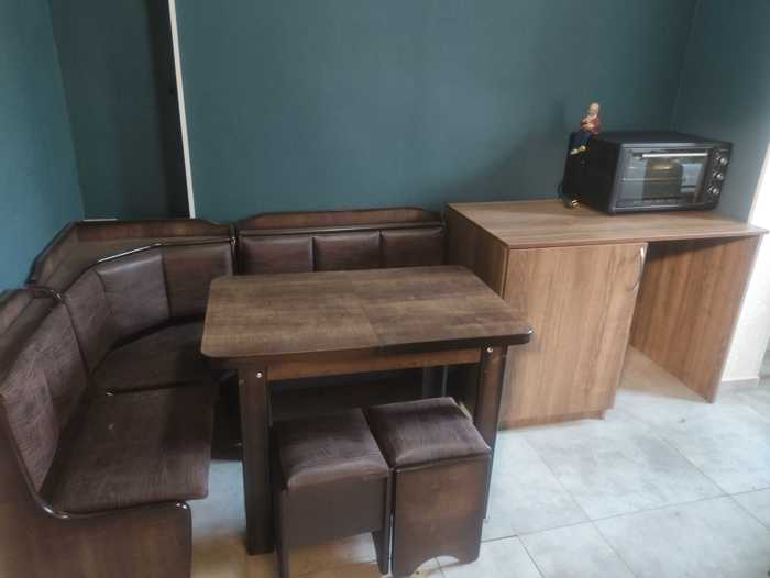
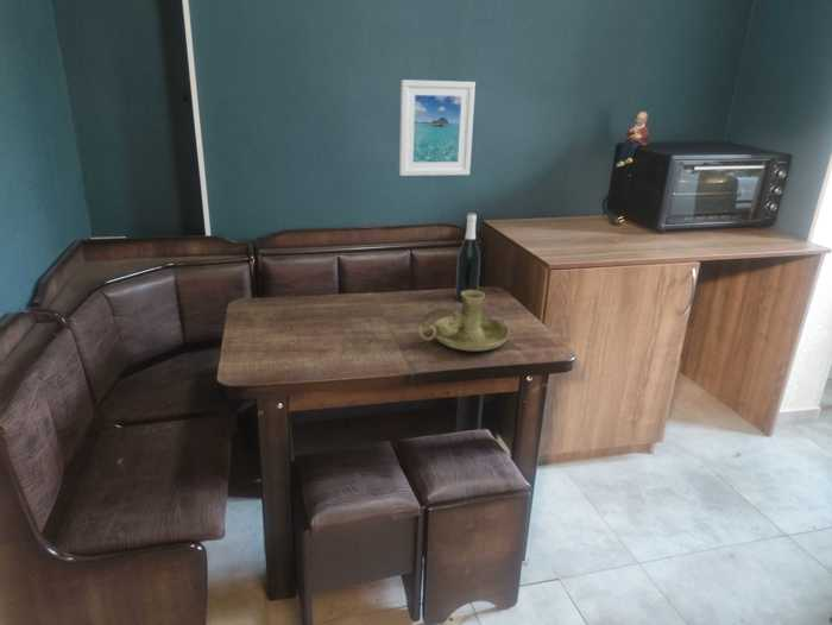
+ wine bottle (468, 257)
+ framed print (436, 128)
+ candle holder (462, 318)
